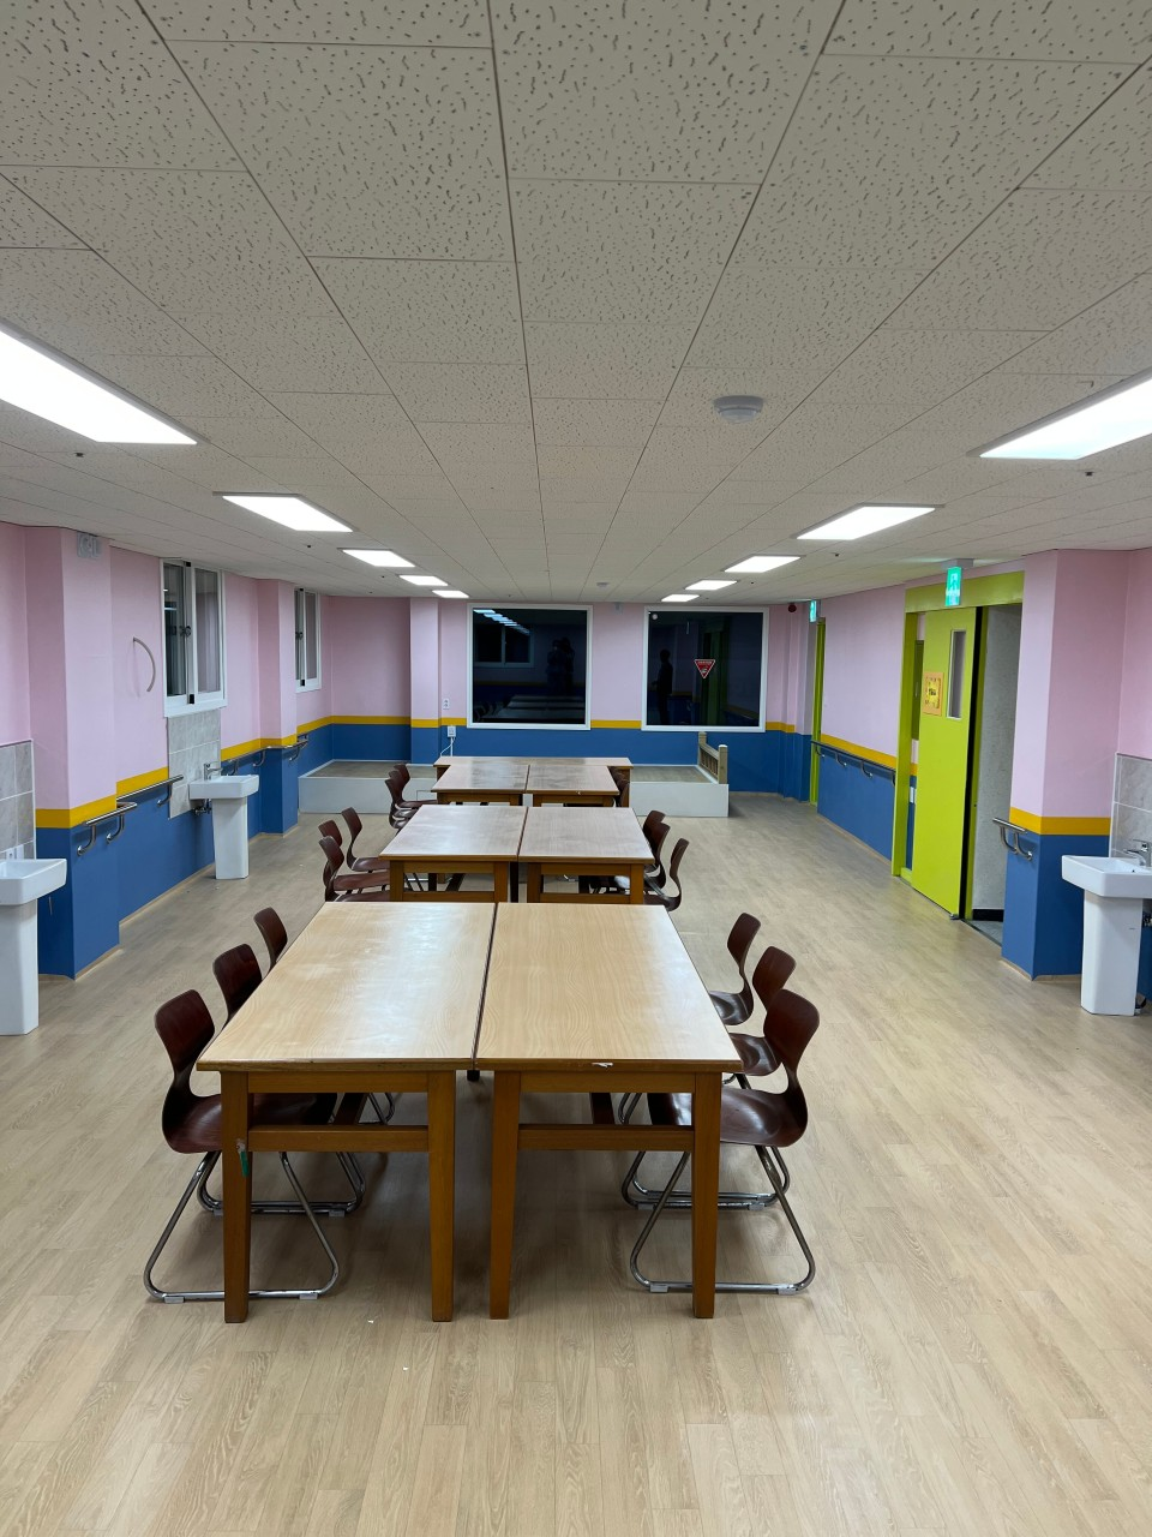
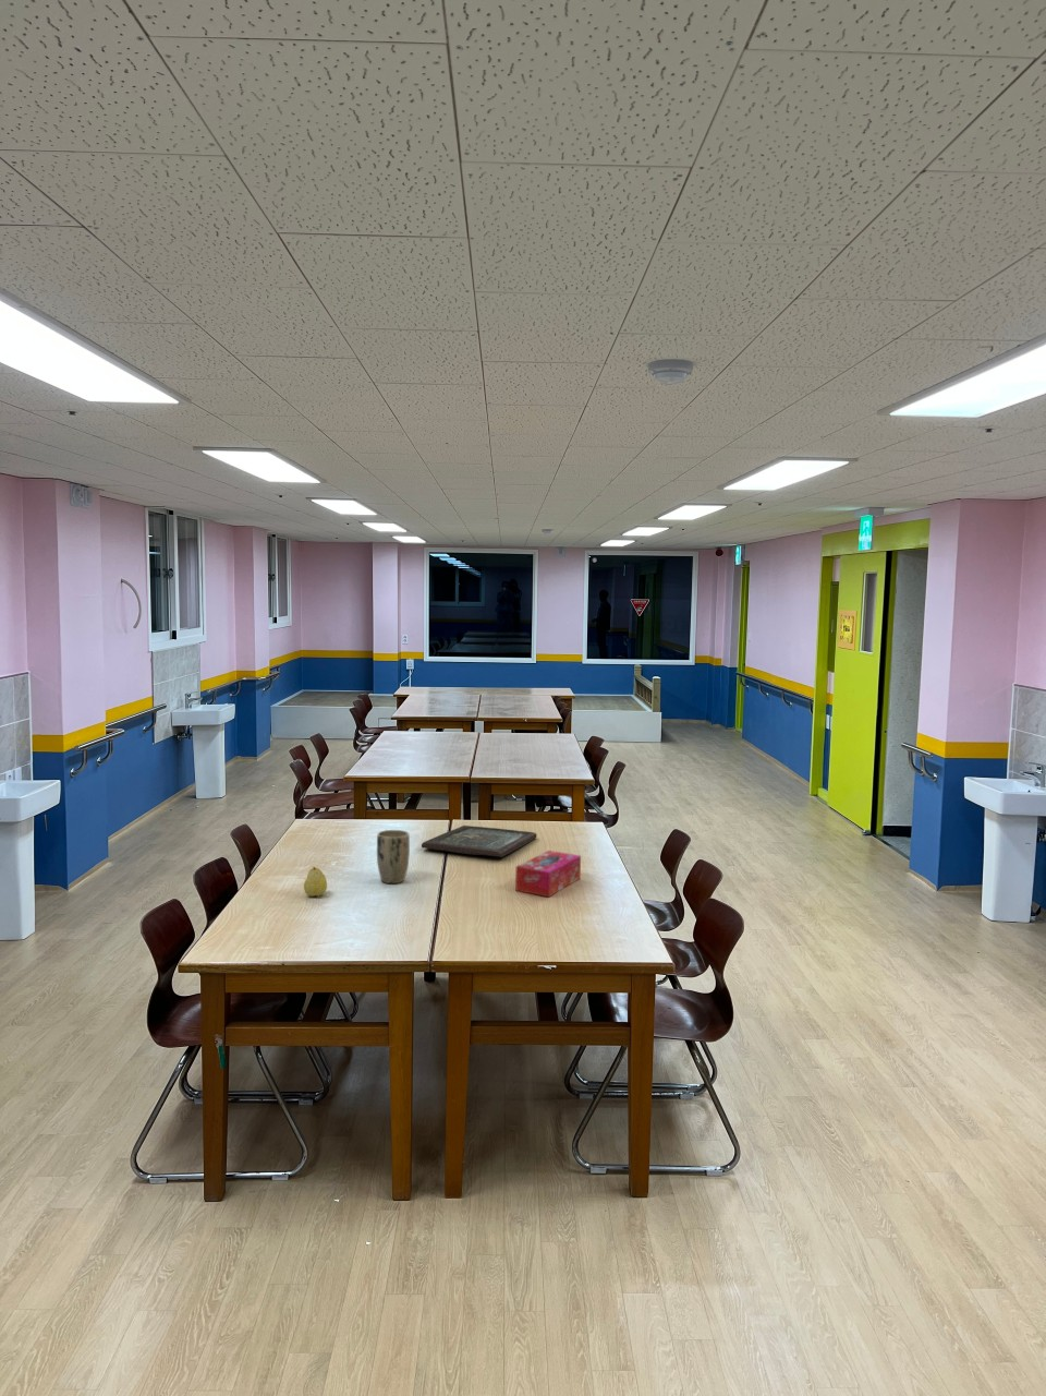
+ plant pot (392, 856)
+ fruit (315, 880)
+ board game (480, 840)
+ tissue box (548, 873)
